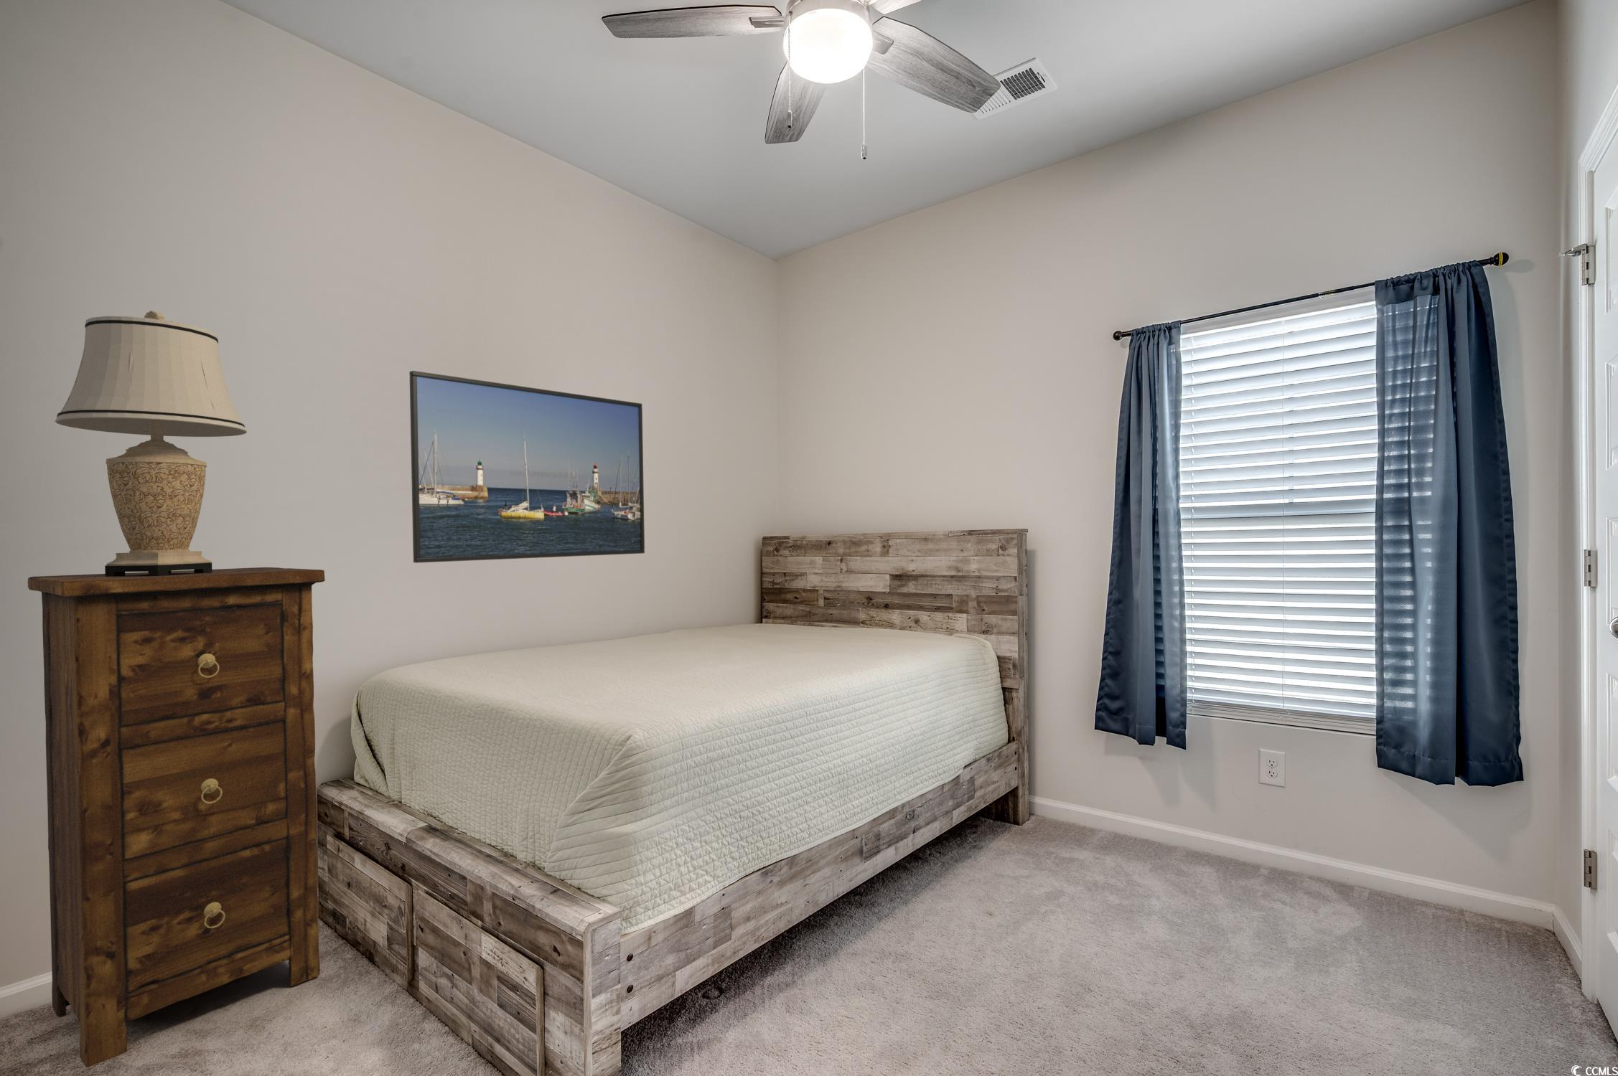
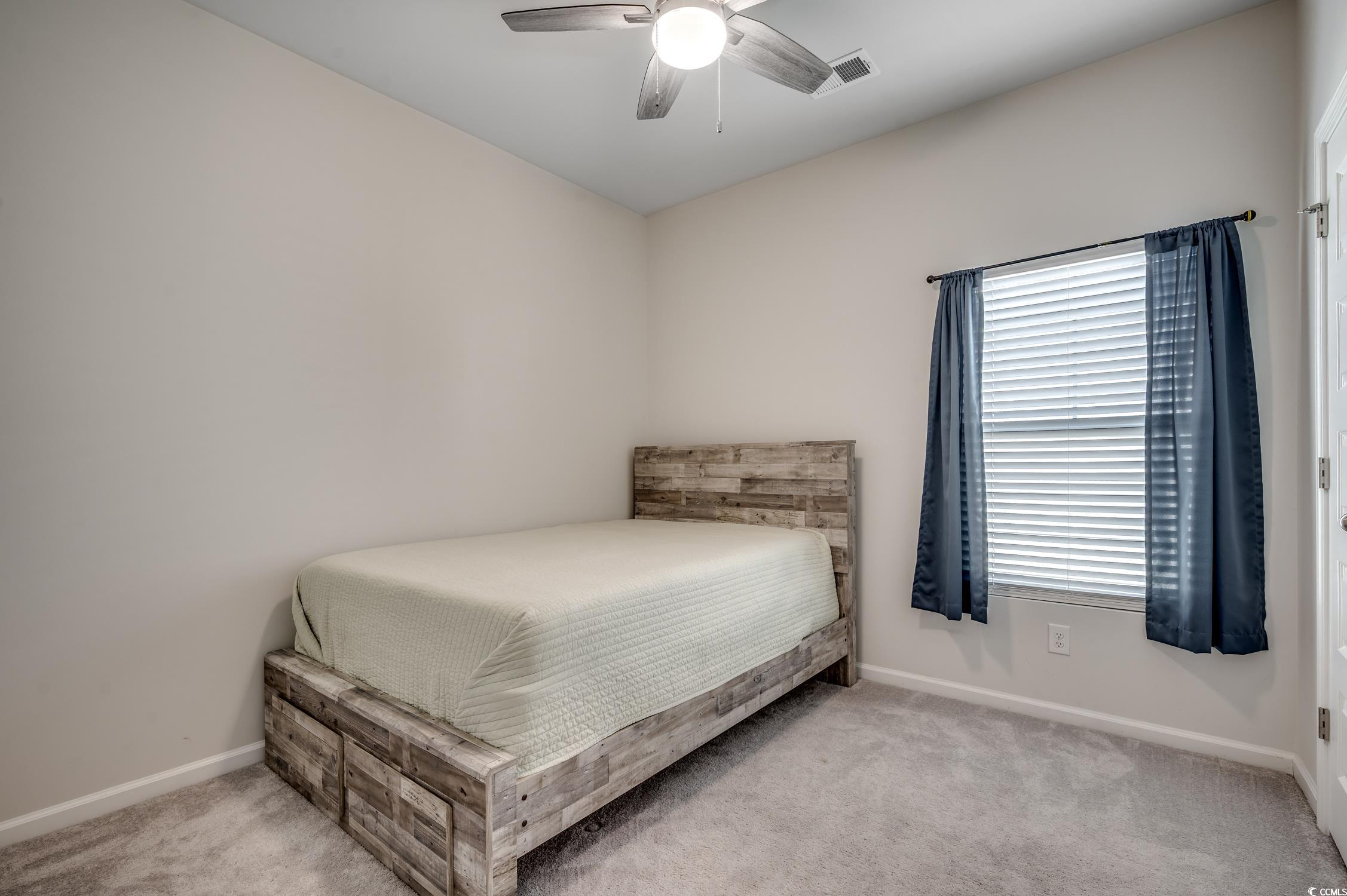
- table lamp (156, 442)
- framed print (542, 473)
- cabinet (186, 783)
